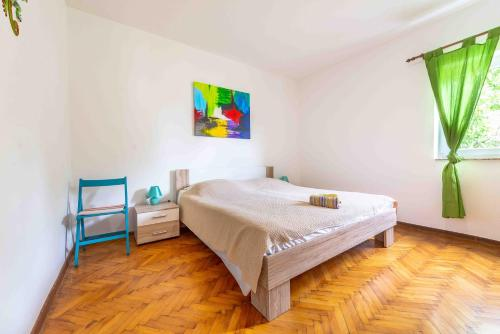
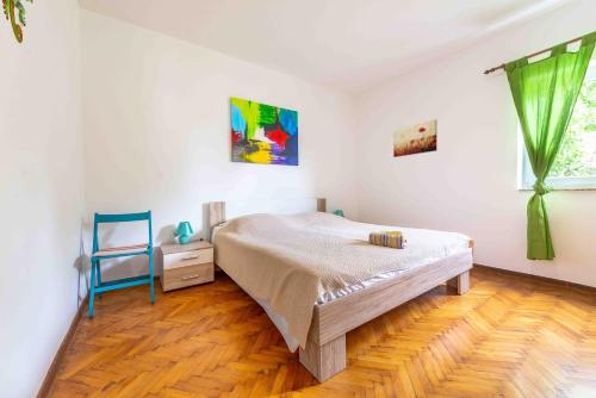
+ wall art (414, 139)
